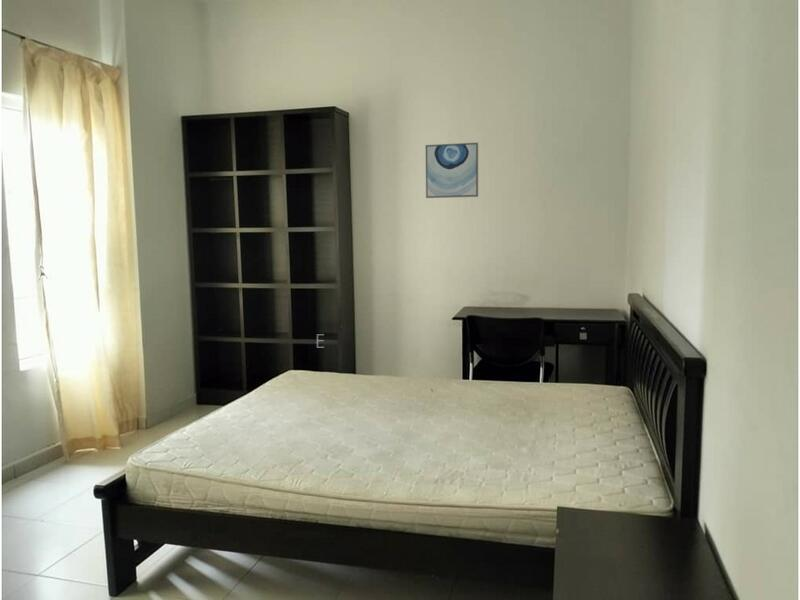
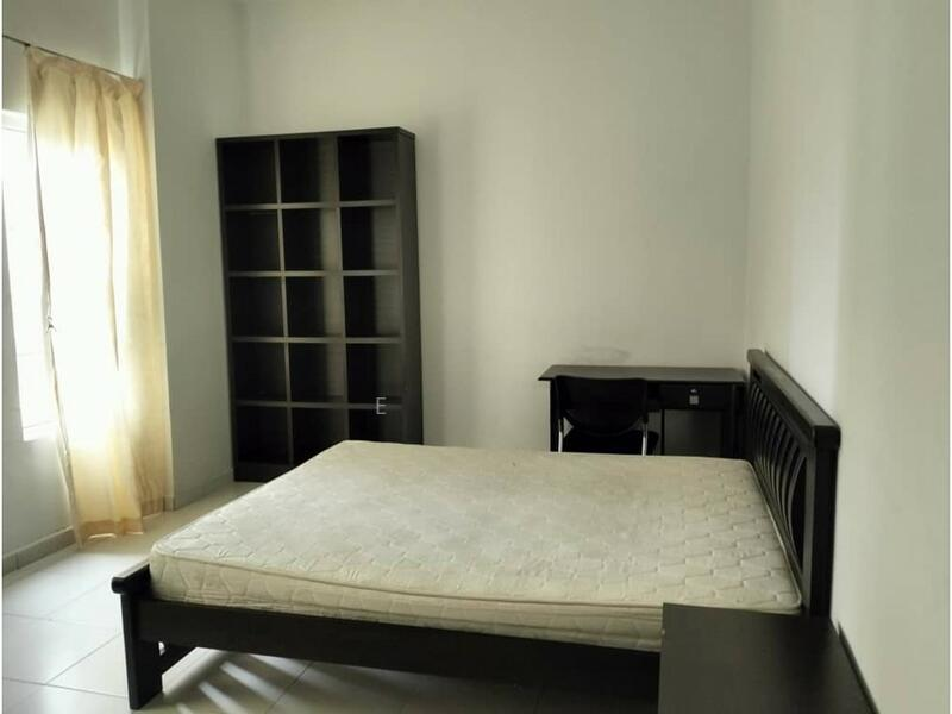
- wall art (451, 170)
